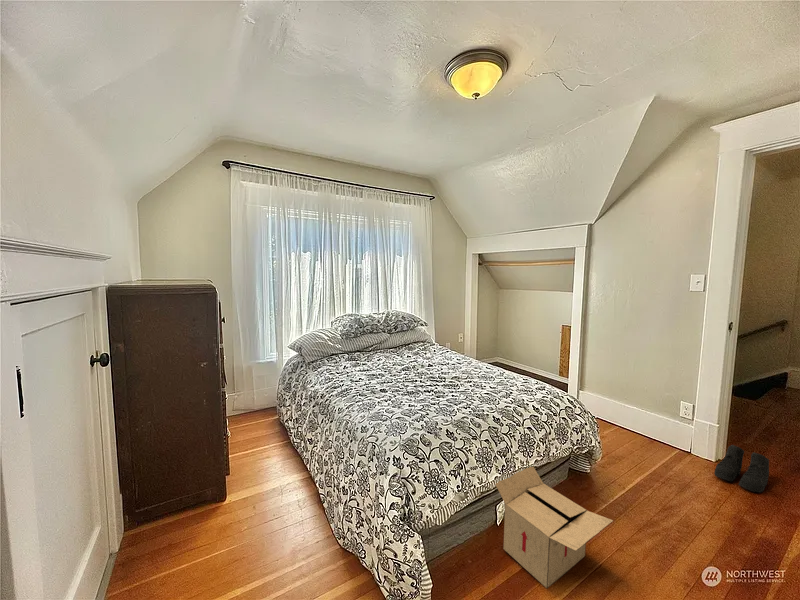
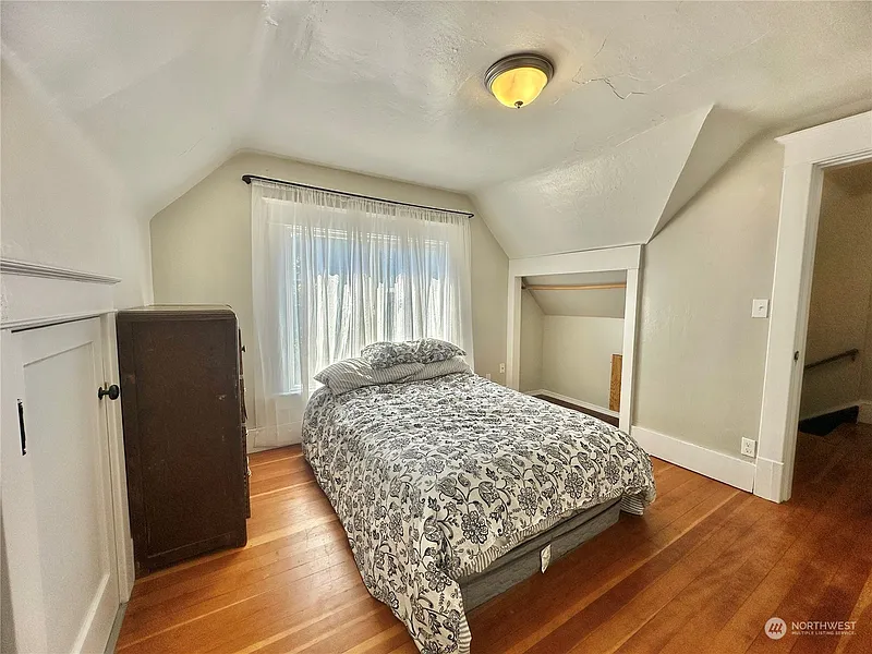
- cardboard box (547, 524)
- boots (741, 465)
